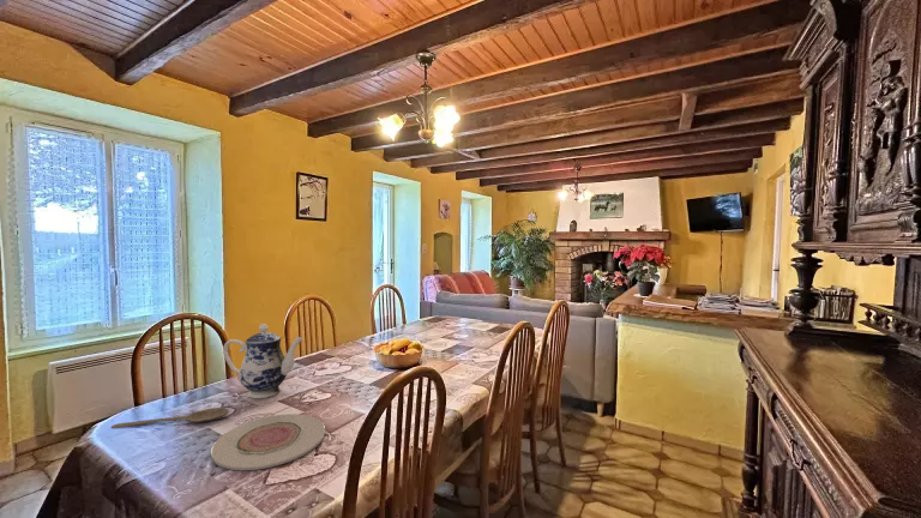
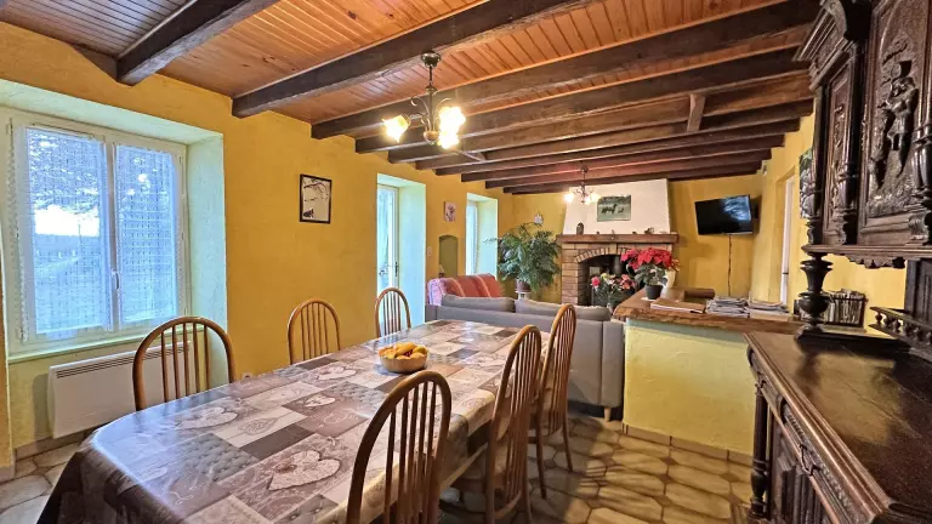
- teapot (264, 359)
- wooden spoon (171, 418)
- plate (271, 438)
